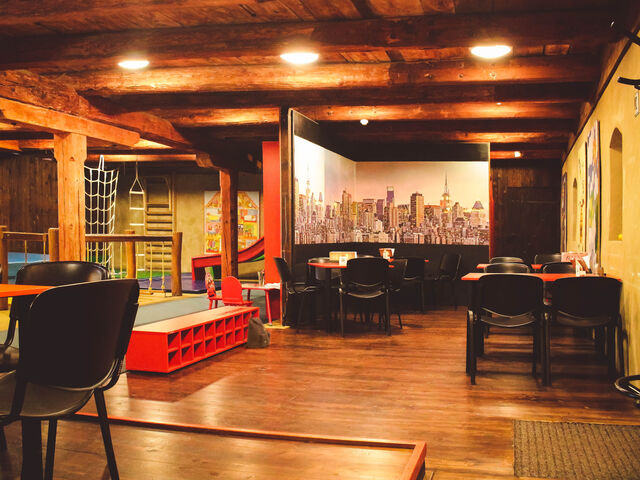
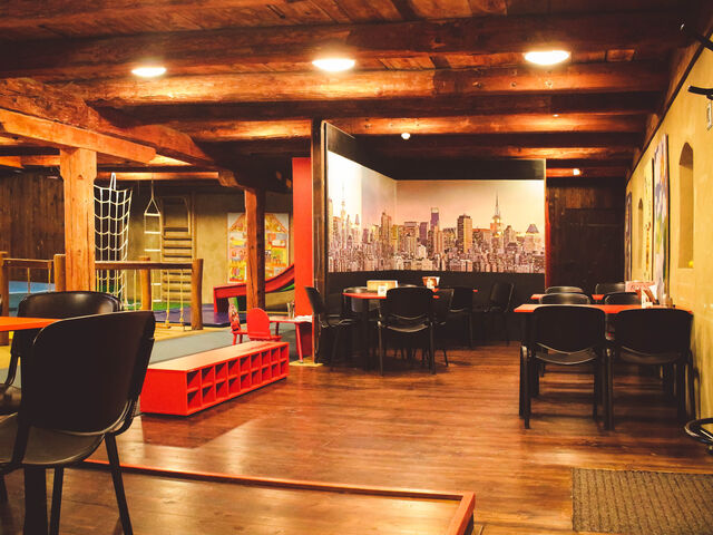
- backpack (256, 330)
